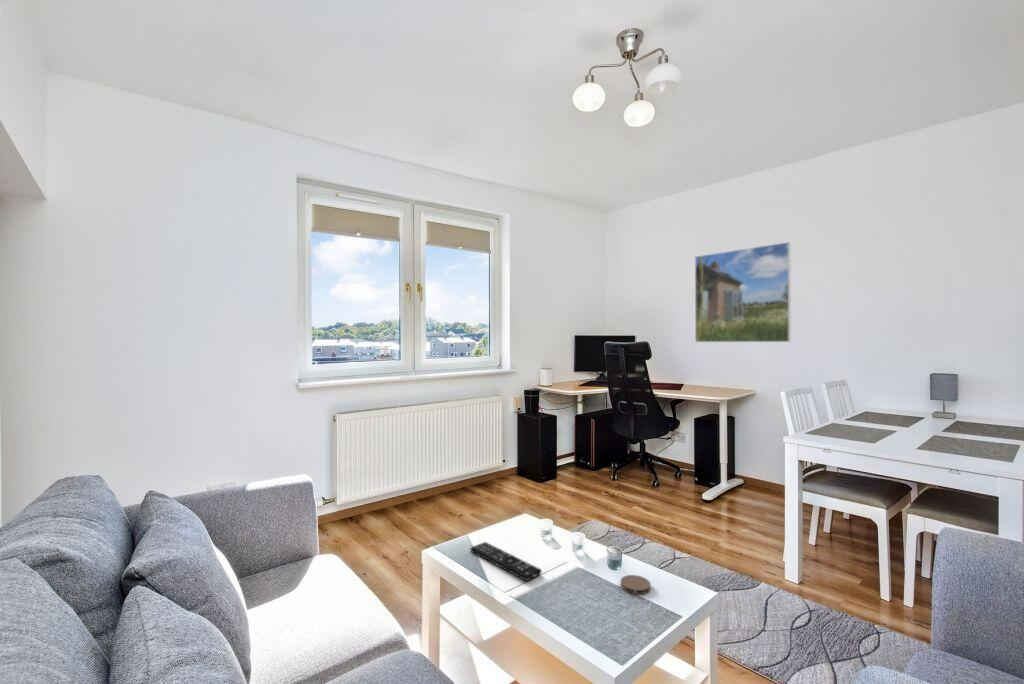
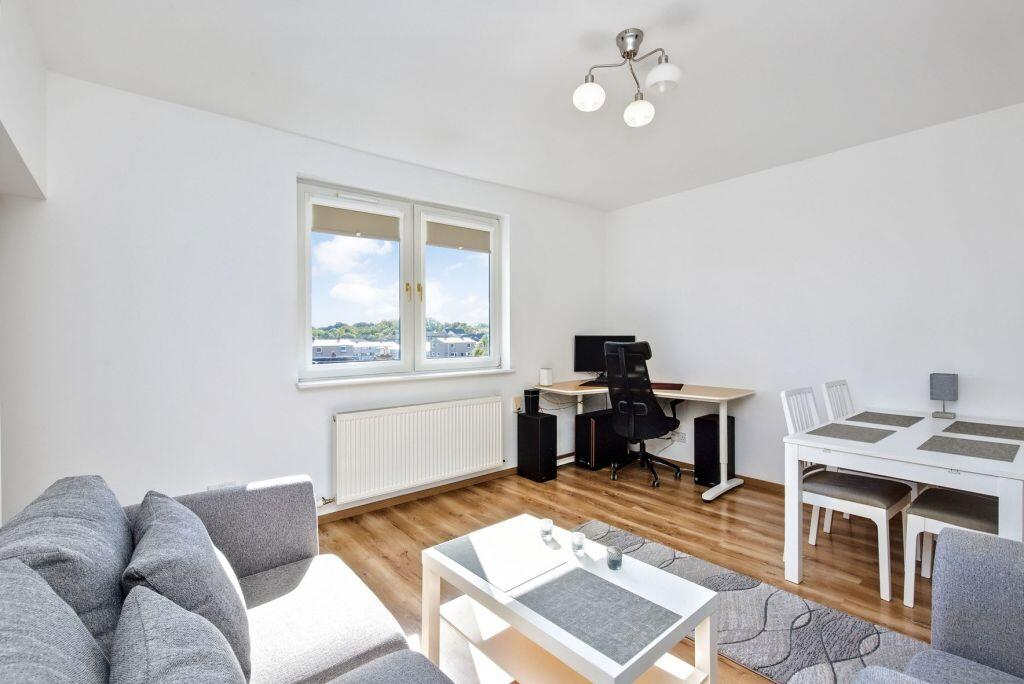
- remote control (504, 559)
- coaster (635, 584)
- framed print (739, 296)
